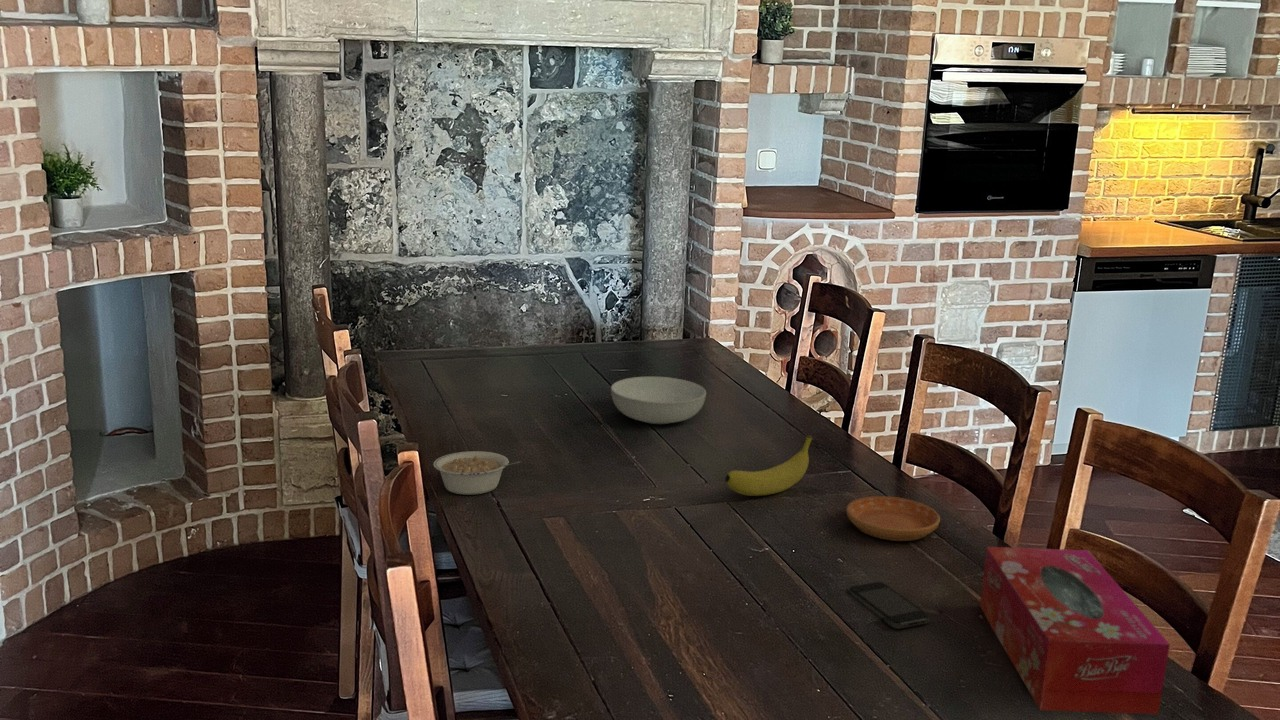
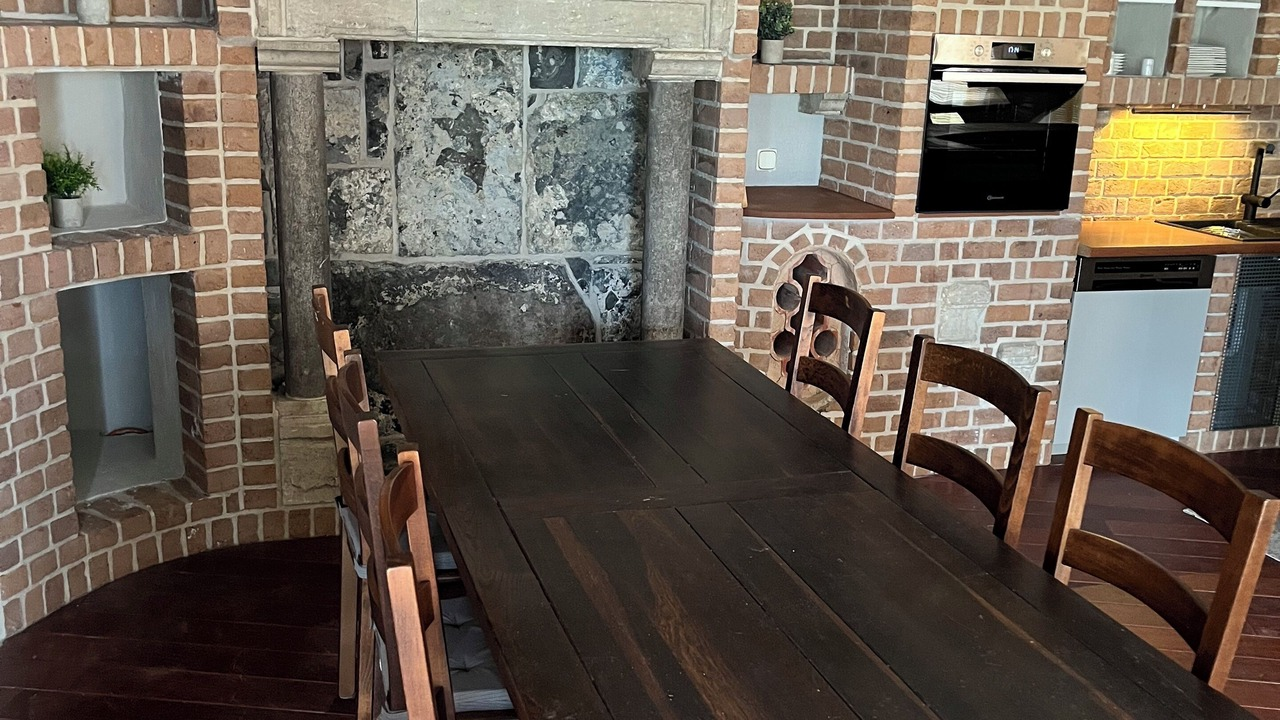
- smartphone (887, 604)
- fruit (769, 469)
- serving bowl (658, 403)
- legume (474, 471)
- saucer (892, 519)
- tissue box (1066, 624)
